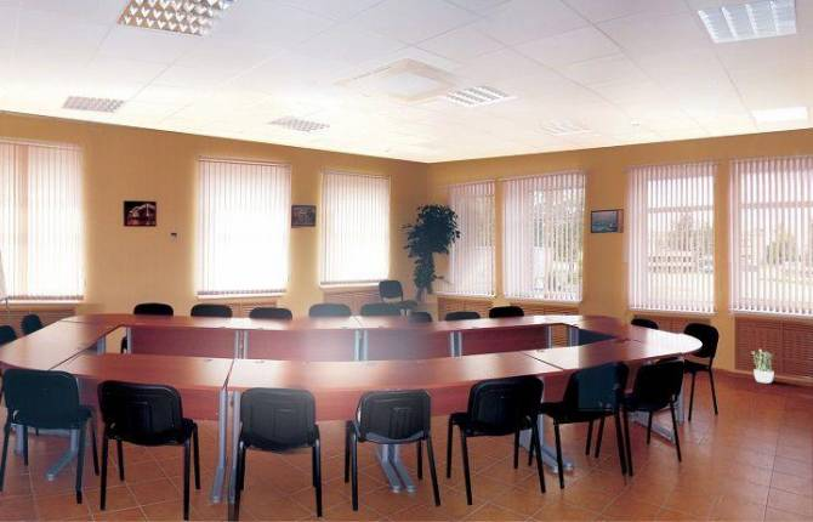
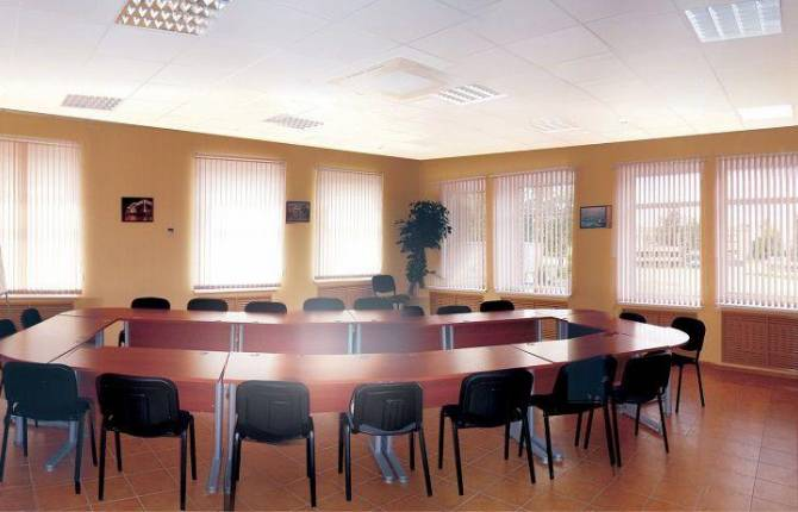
- potted plant (762, 364)
